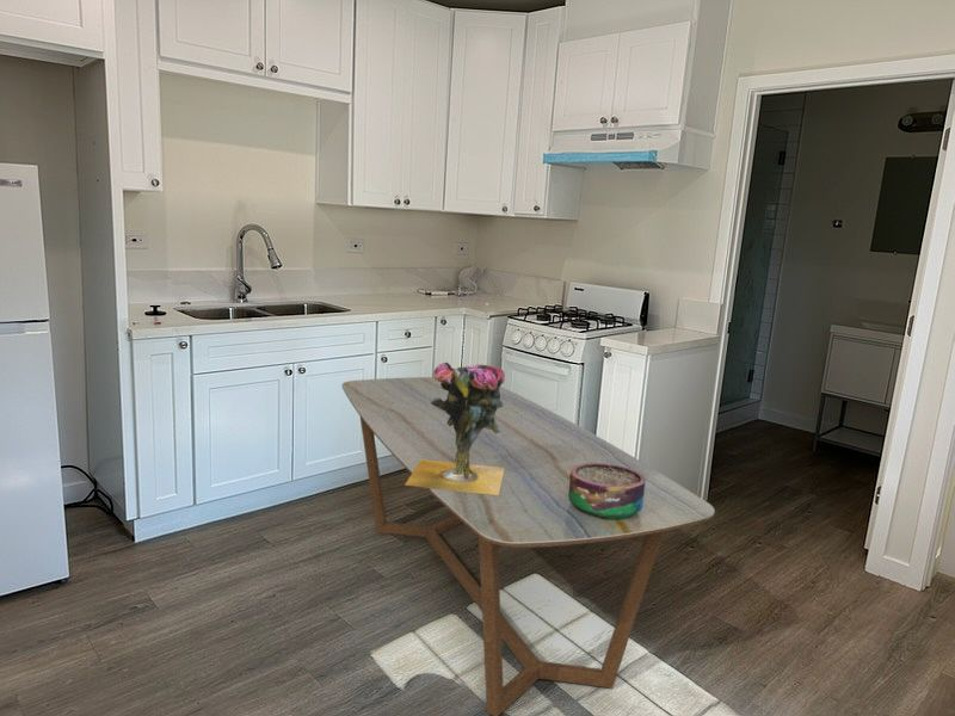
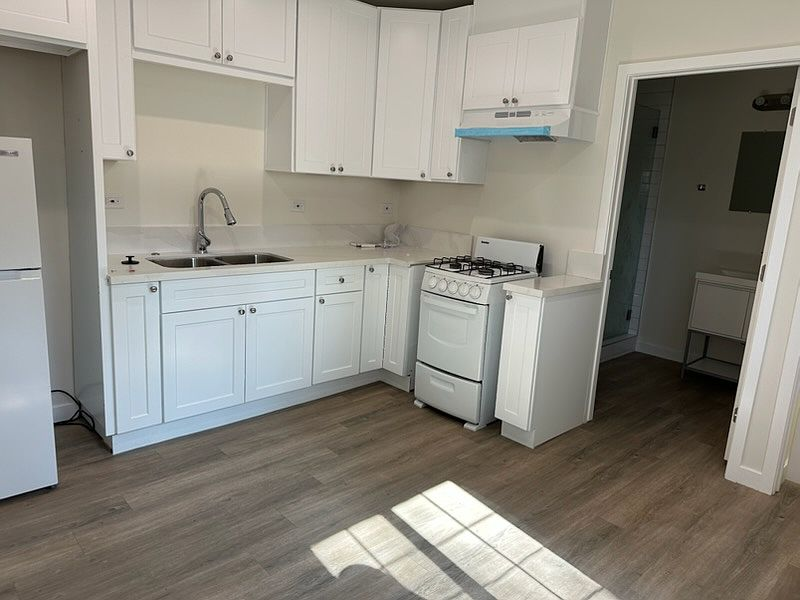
- bowl (605, 489)
- vase (461, 420)
- dining table (479, 514)
